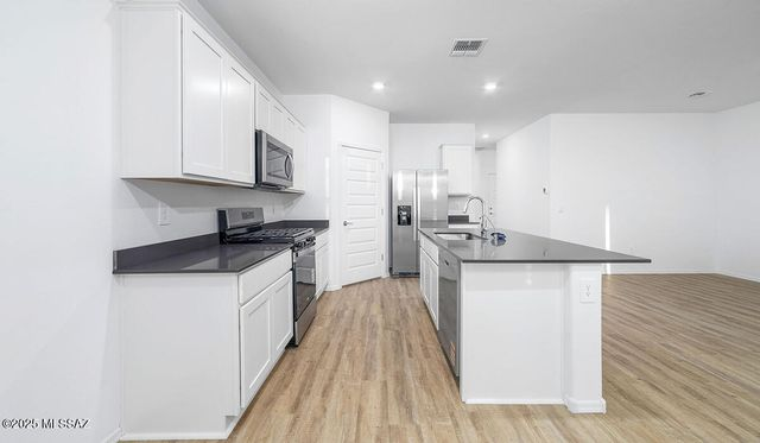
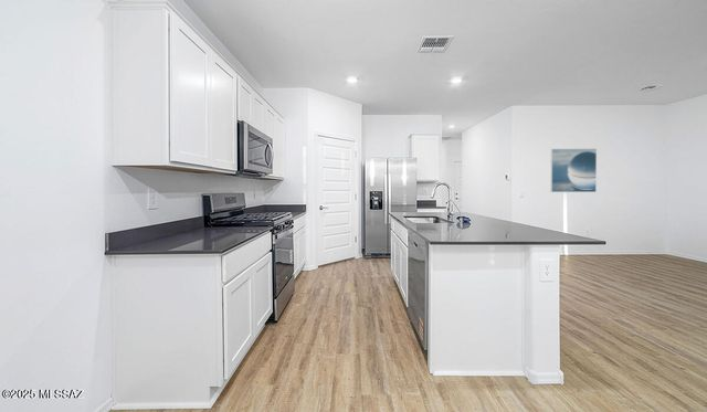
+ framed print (573, 170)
